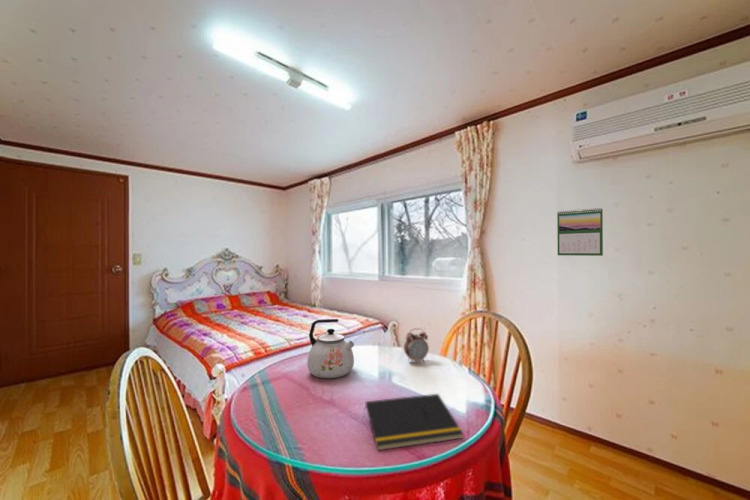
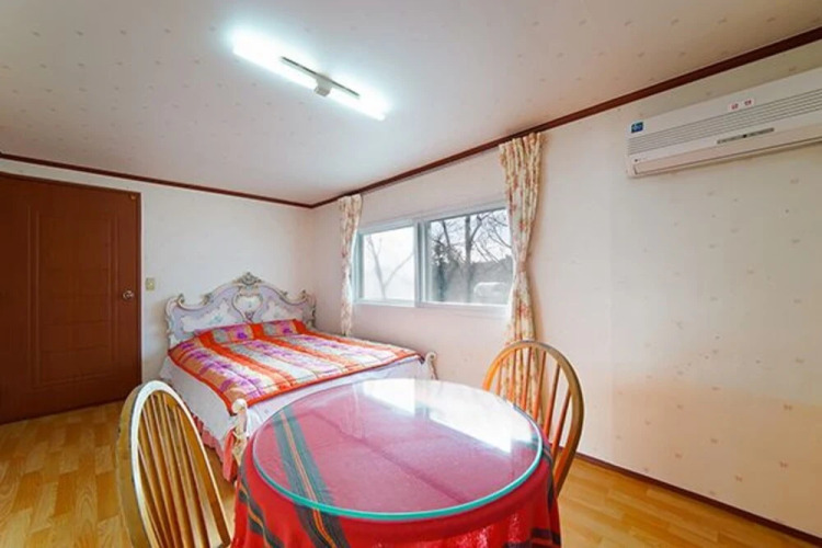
- notepad (411, 418)
- alarm clock (416, 345)
- calendar (579, 232)
- kettle (331, 345)
